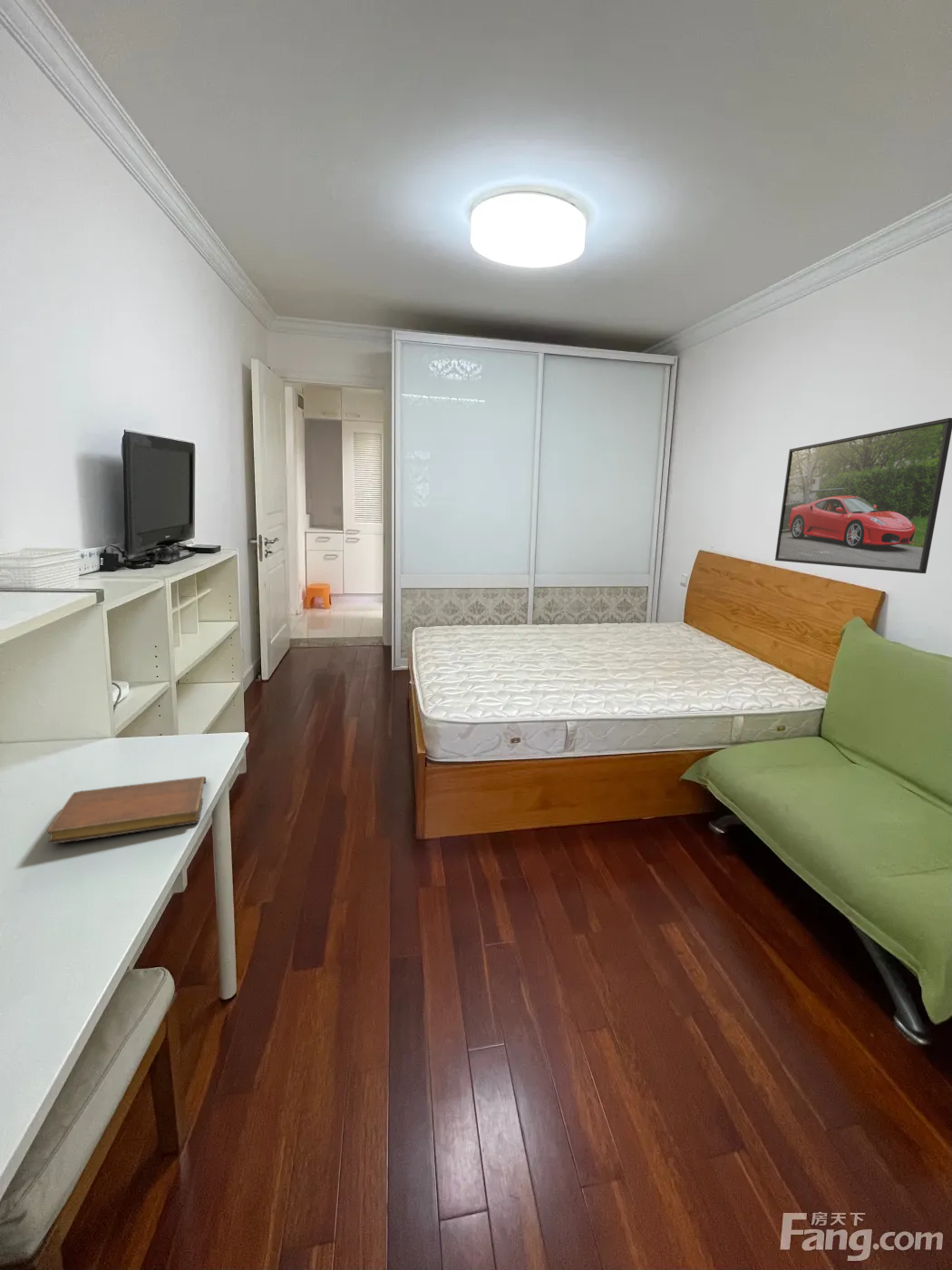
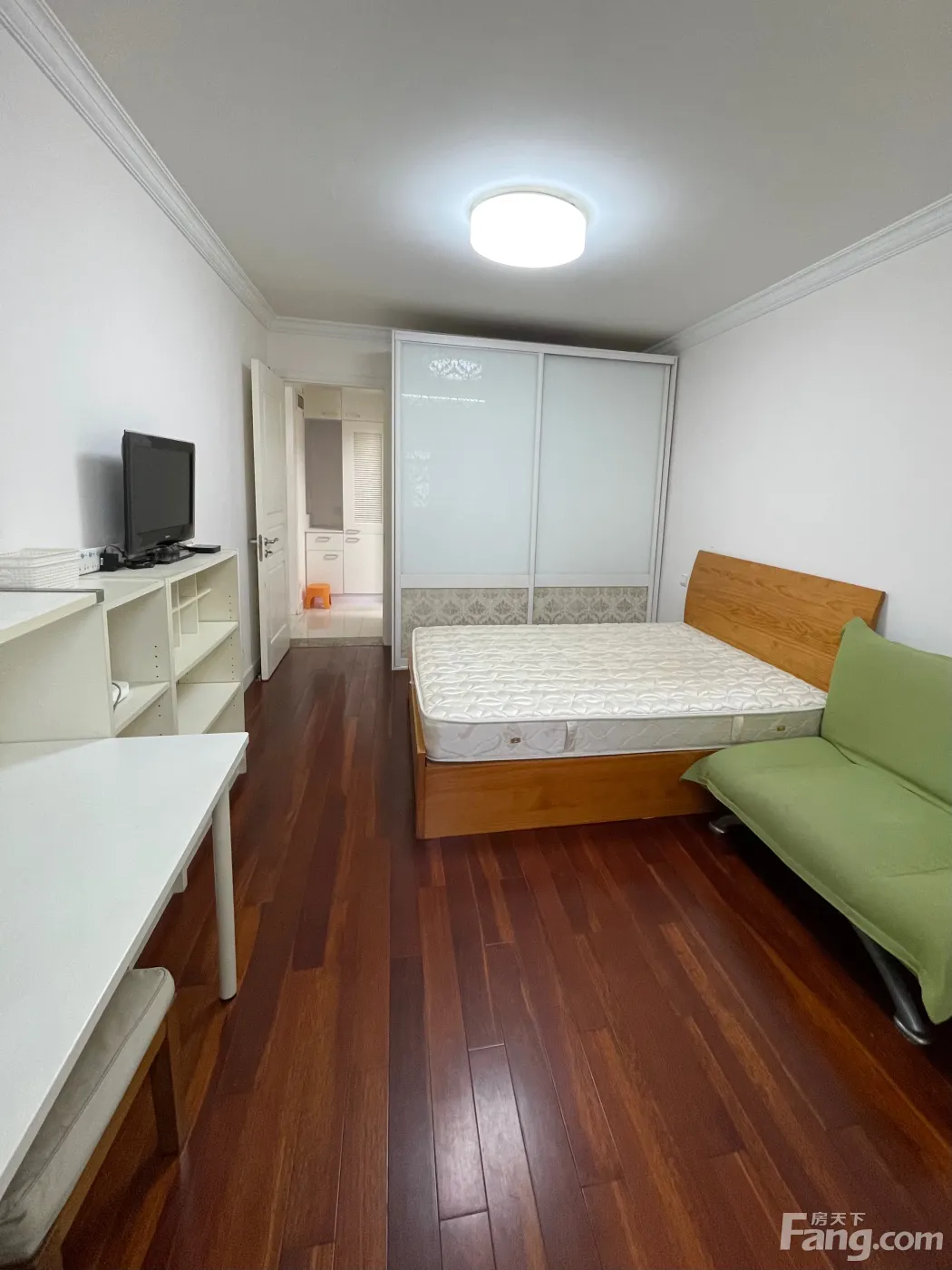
- notebook (134, 806)
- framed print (848, 502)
